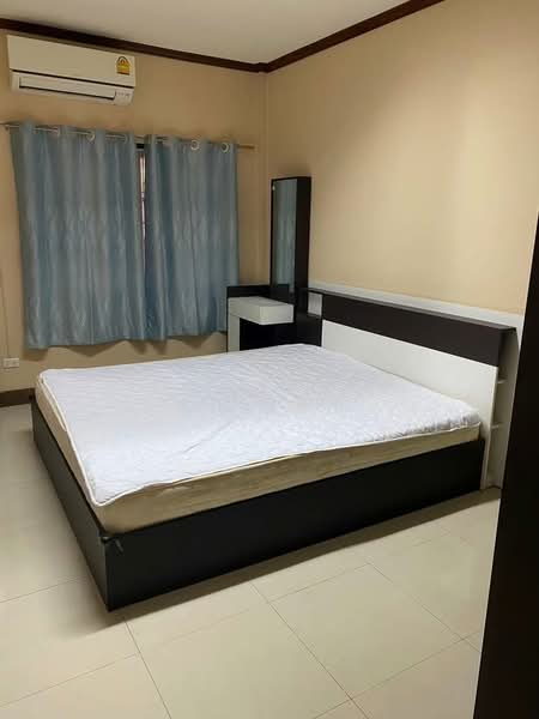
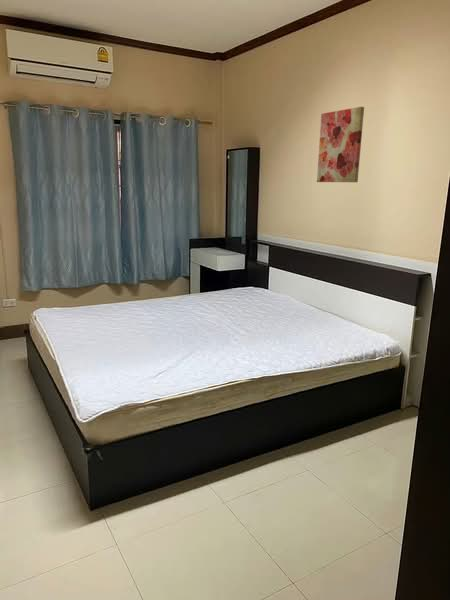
+ wall art (338, 147)
